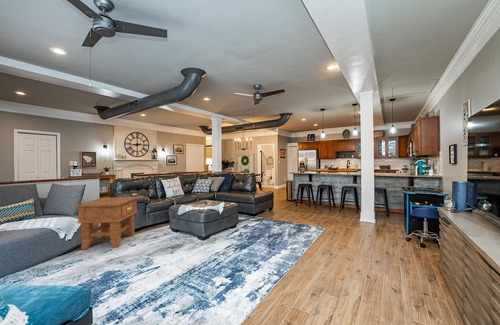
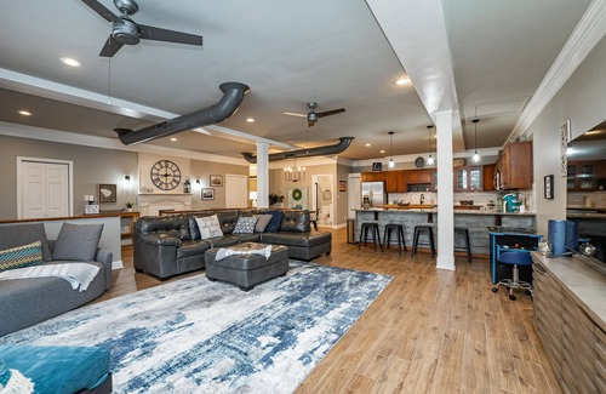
- side table (110, 221)
